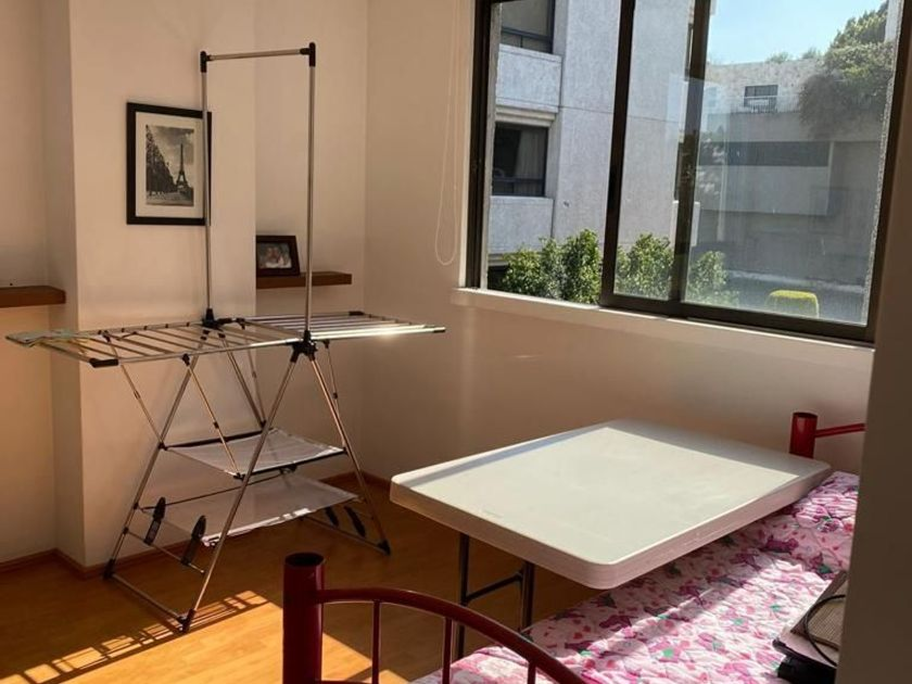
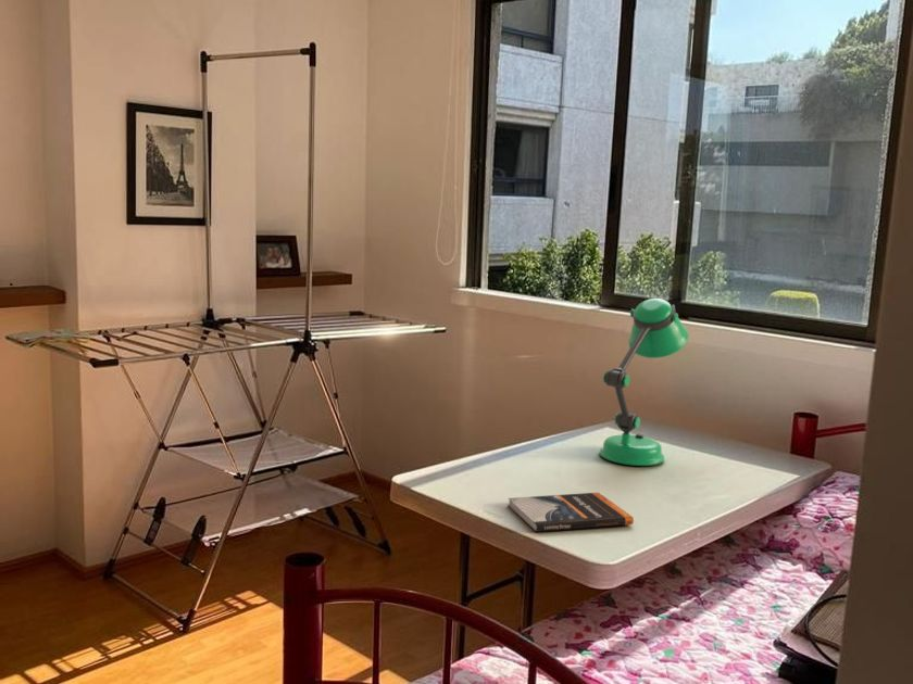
+ desk lamp (628, 379)
+ book (568, 511)
